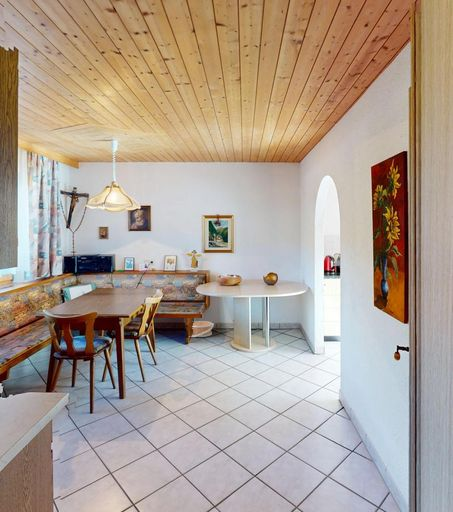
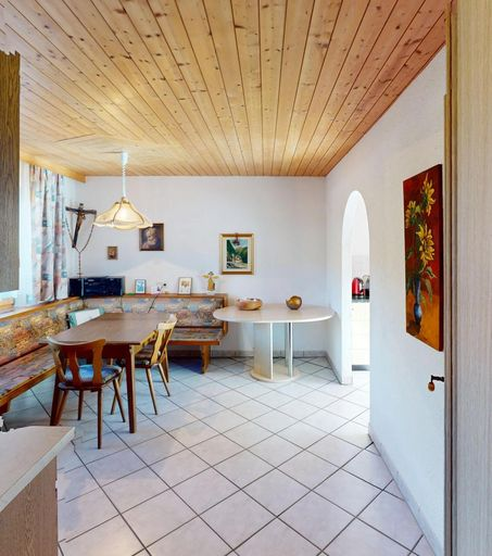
- basket (200, 328)
